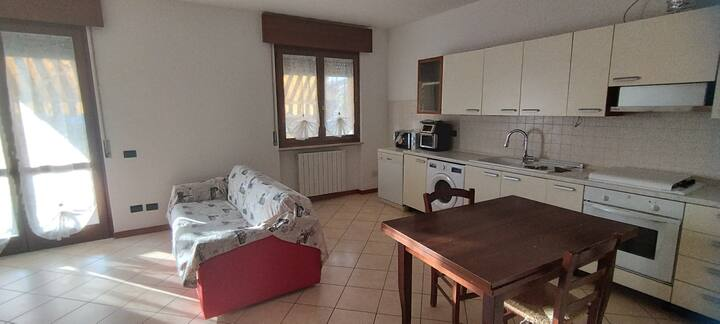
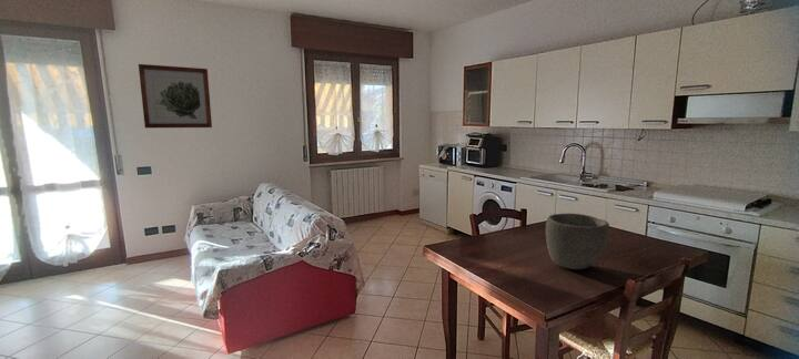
+ bowl (575, 243)
+ wall art (176, 98)
